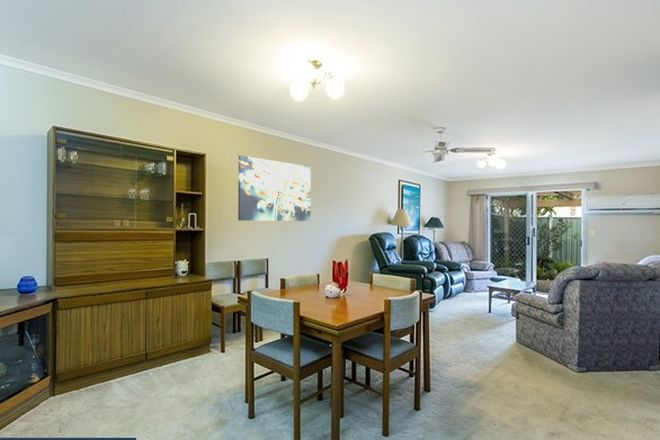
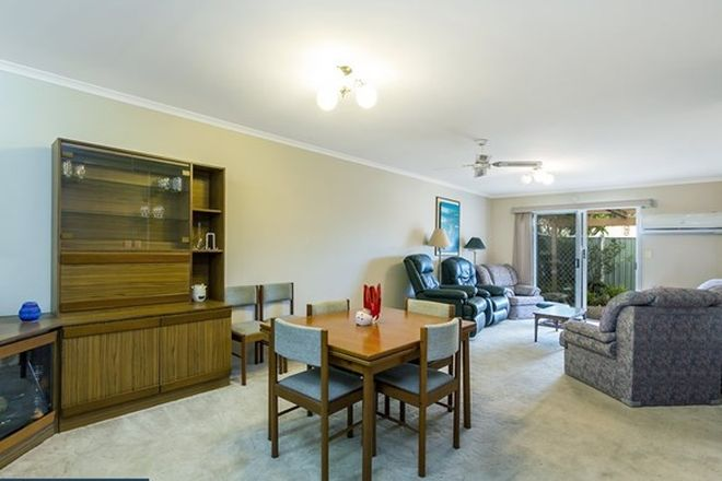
- wall art (277, 191)
